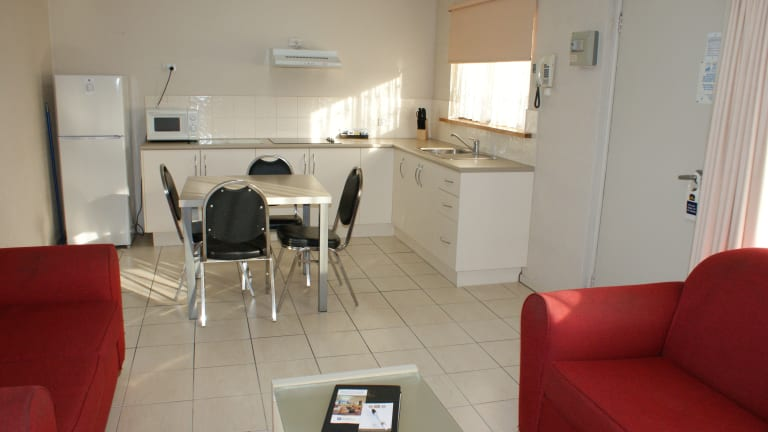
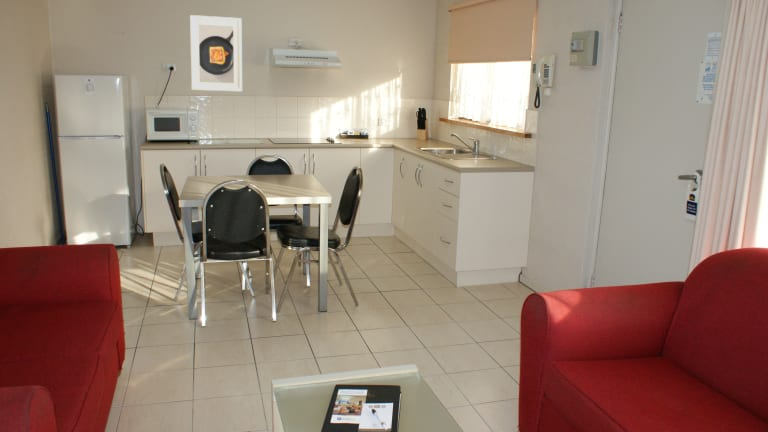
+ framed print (216, 54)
